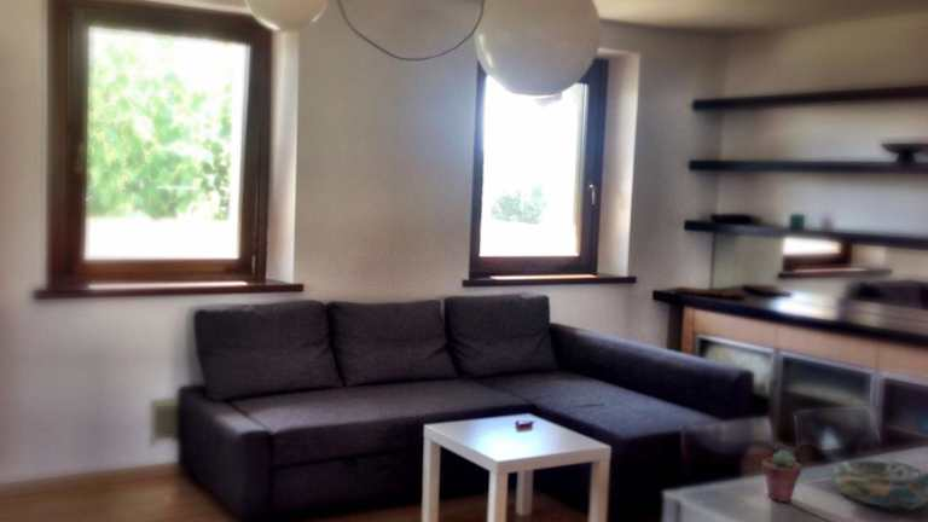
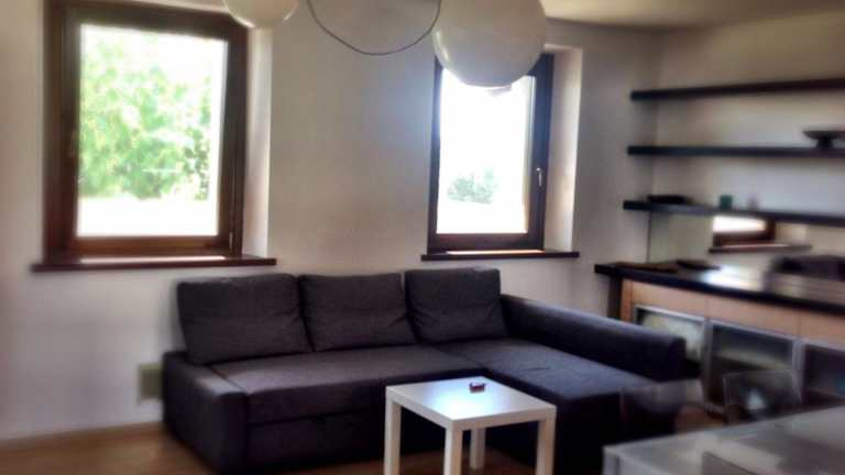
- decorative bowl (883, 482)
- potted succulent (781, 472)
